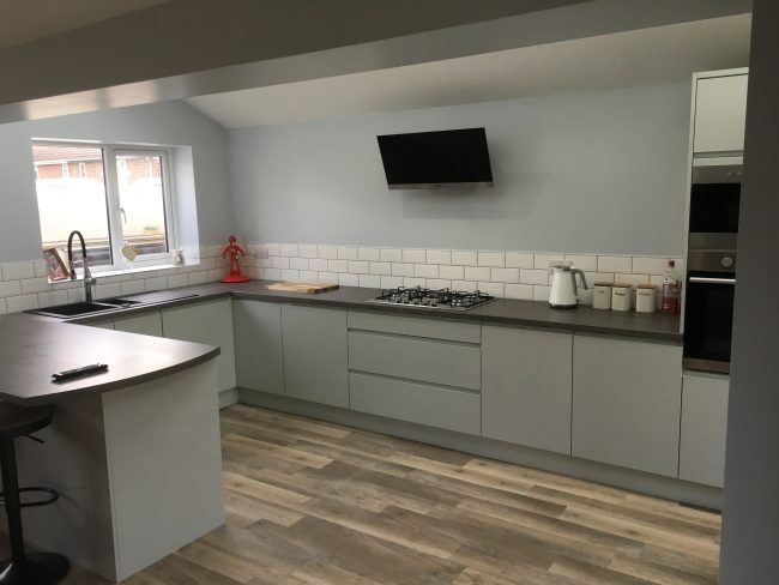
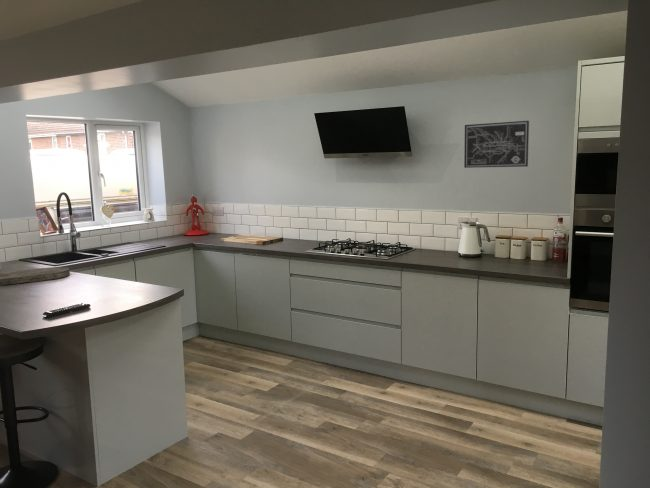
+ wall art (495, 145)
+ cutting board (29, 275)
